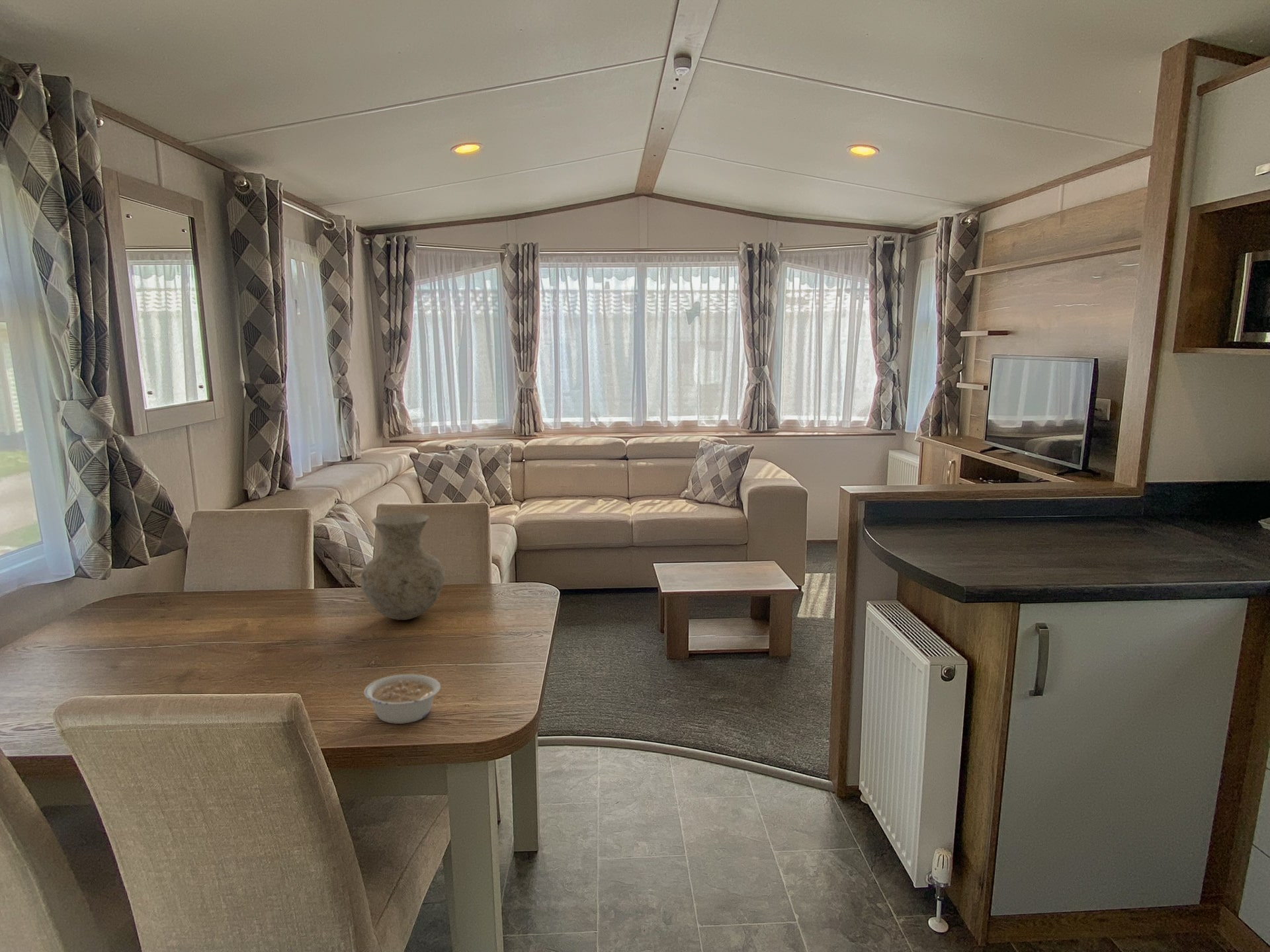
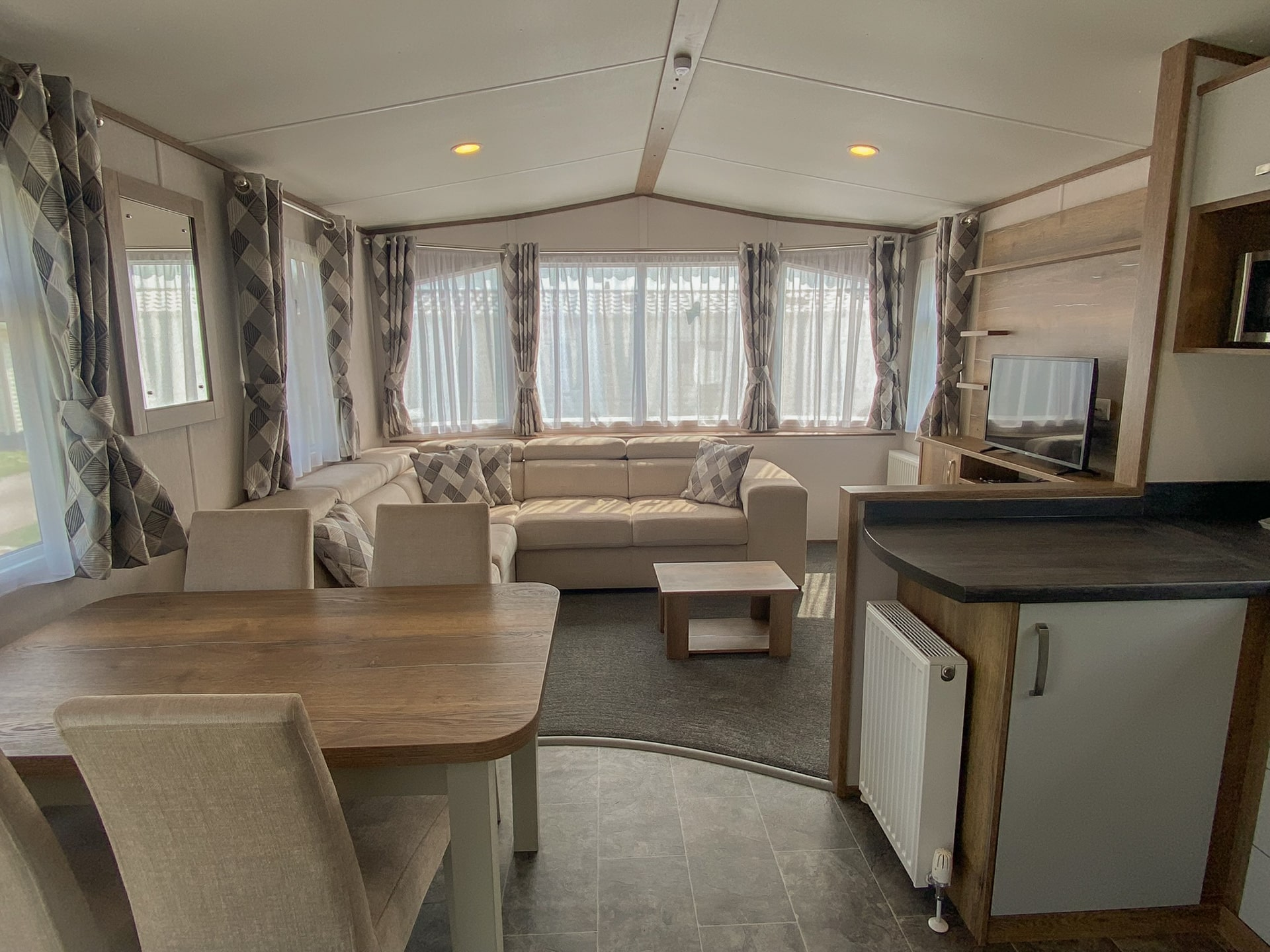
- vase (403, 568)
- legume (405, 698)
